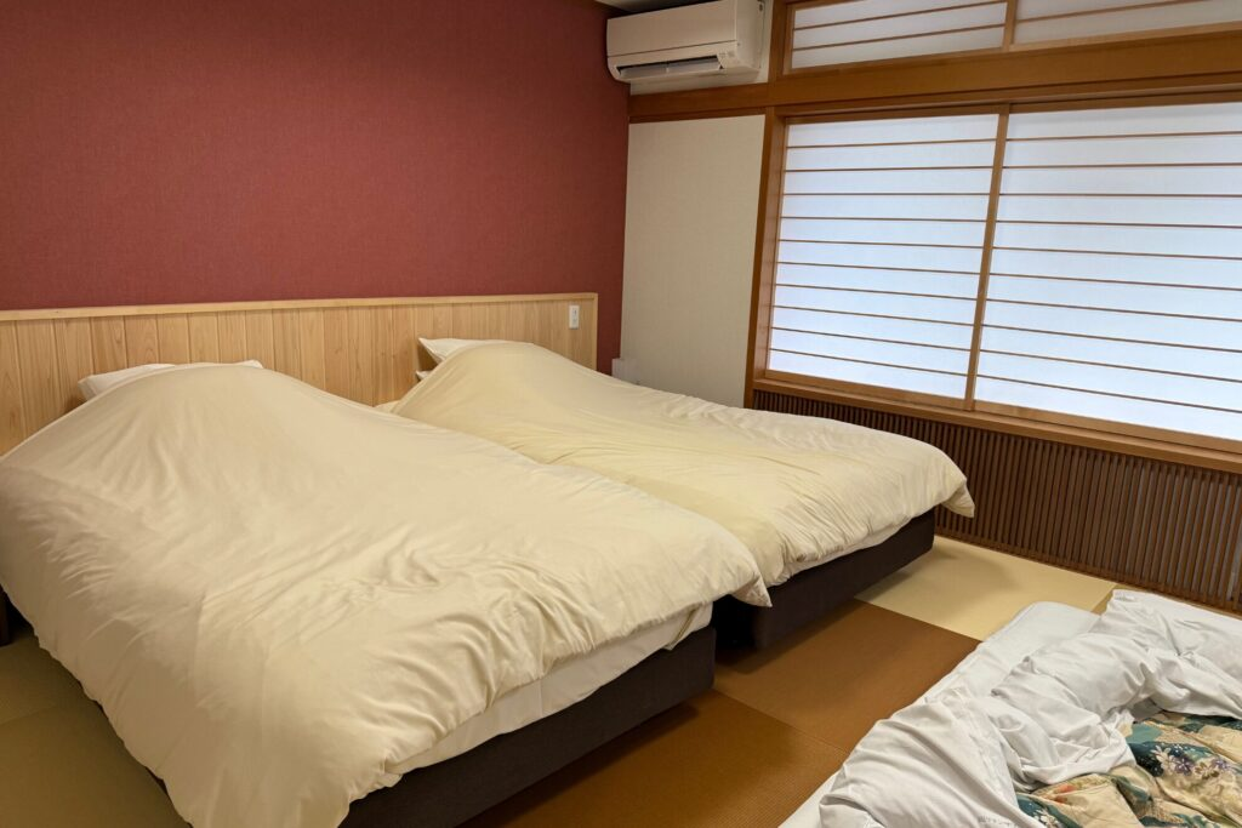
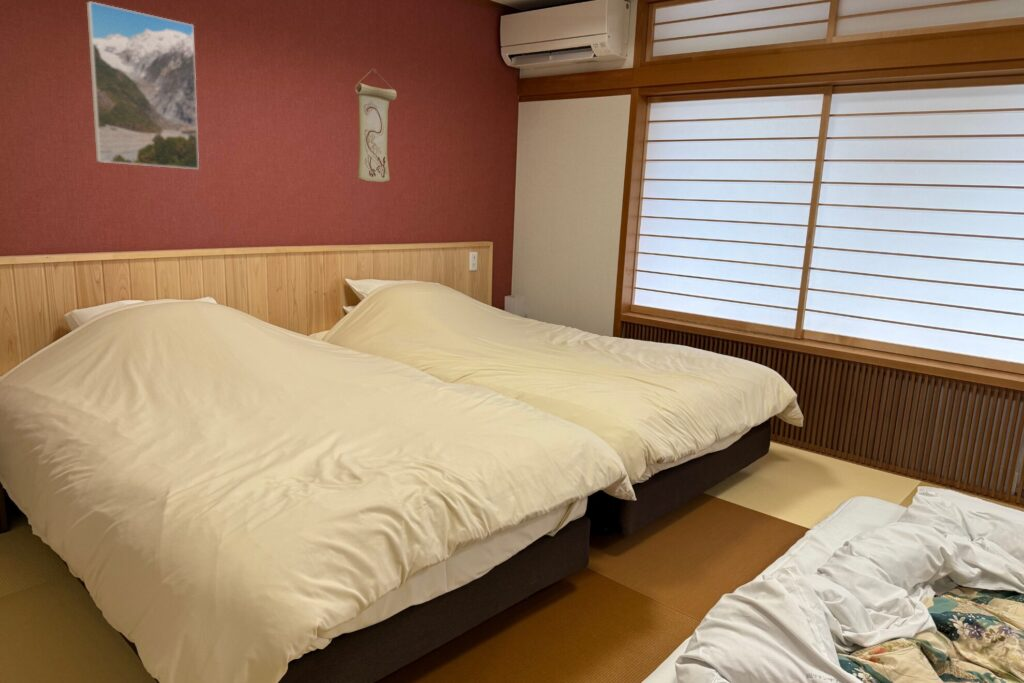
+ wall scroll (375, 125)
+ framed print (146, 91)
